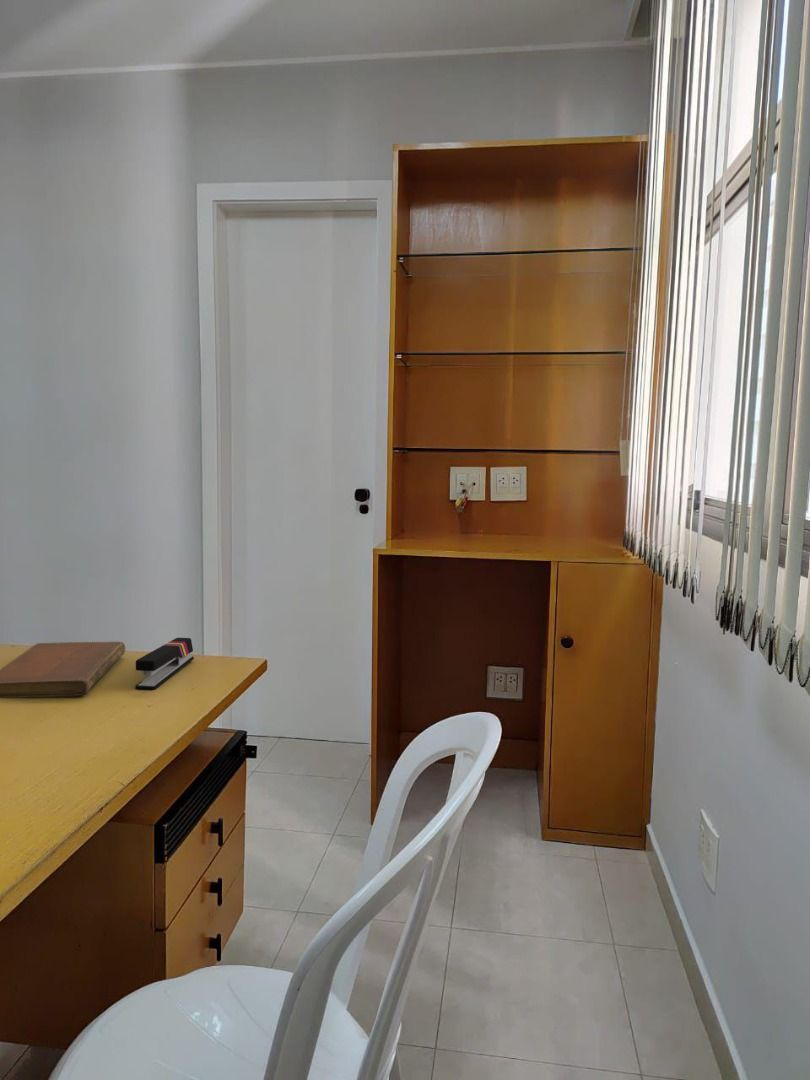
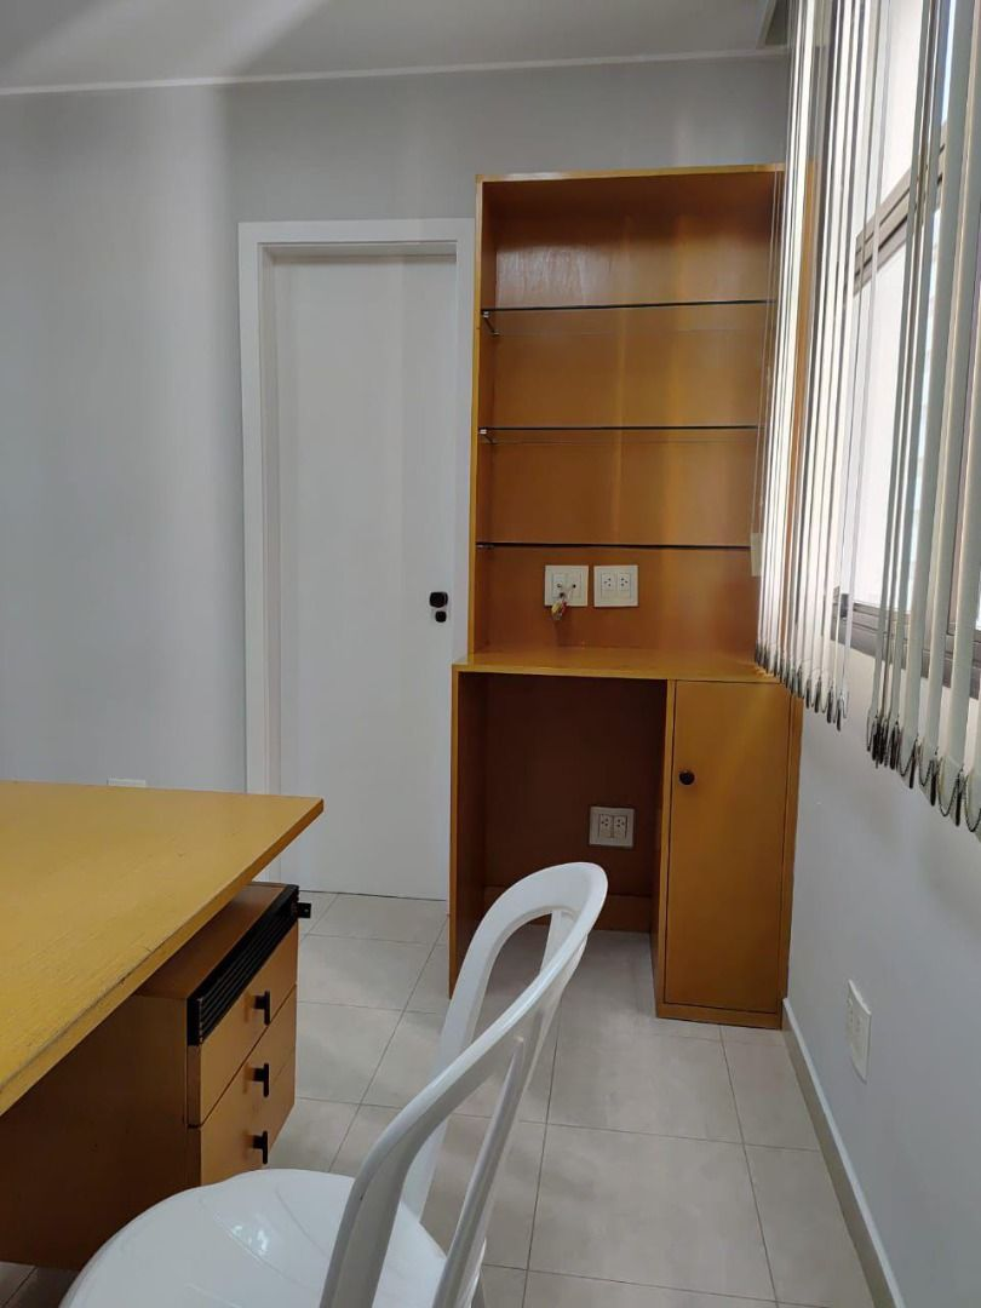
- notebook (60, 667)
- stapler (166, 659)
